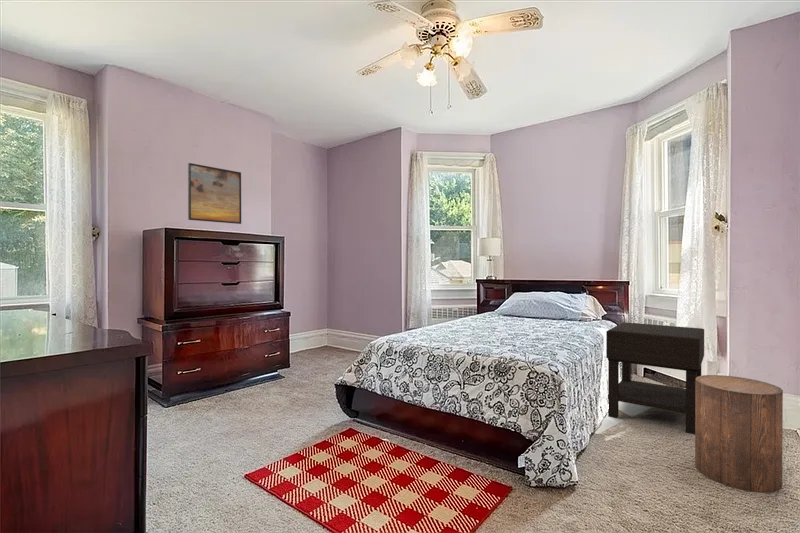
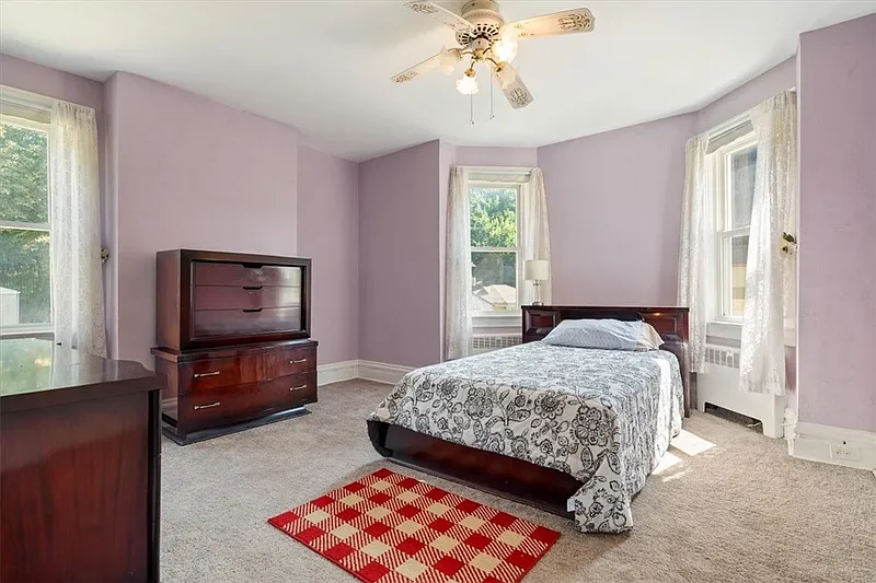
- nightstand (655, 366)
- stool (736, 429)
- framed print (215, 194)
